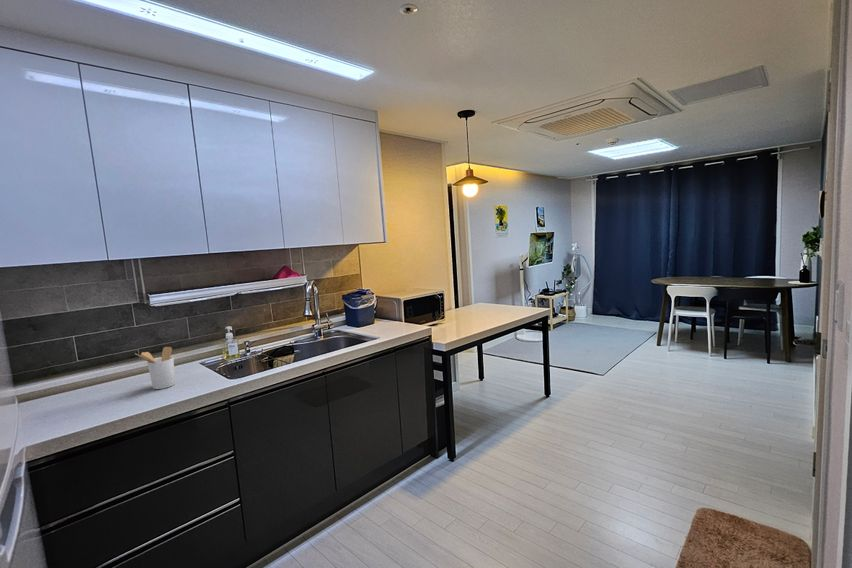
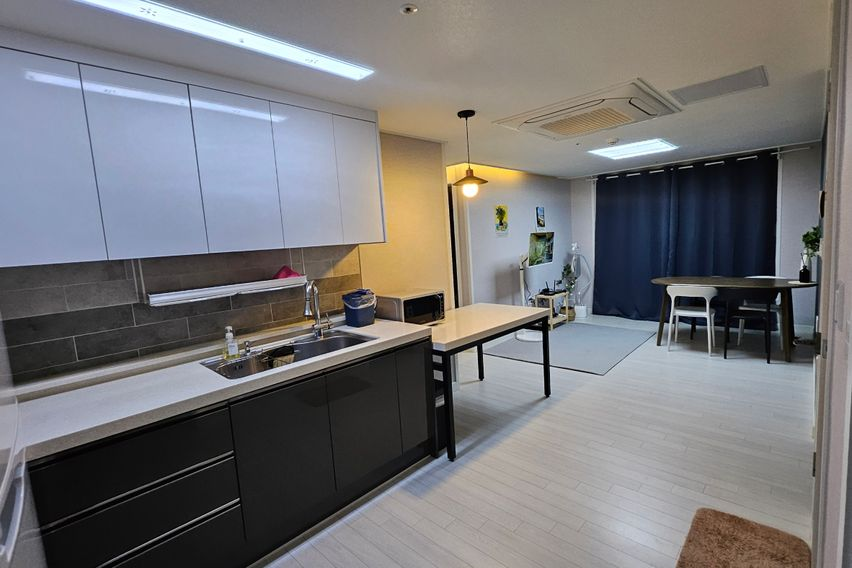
- utensil holder (155, 368)
